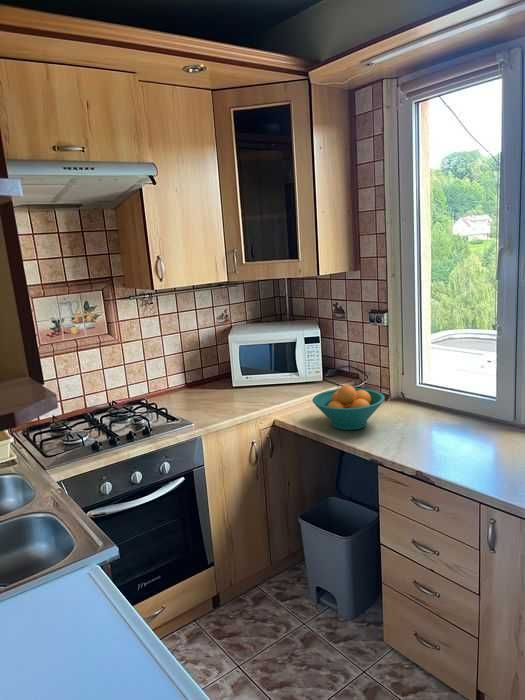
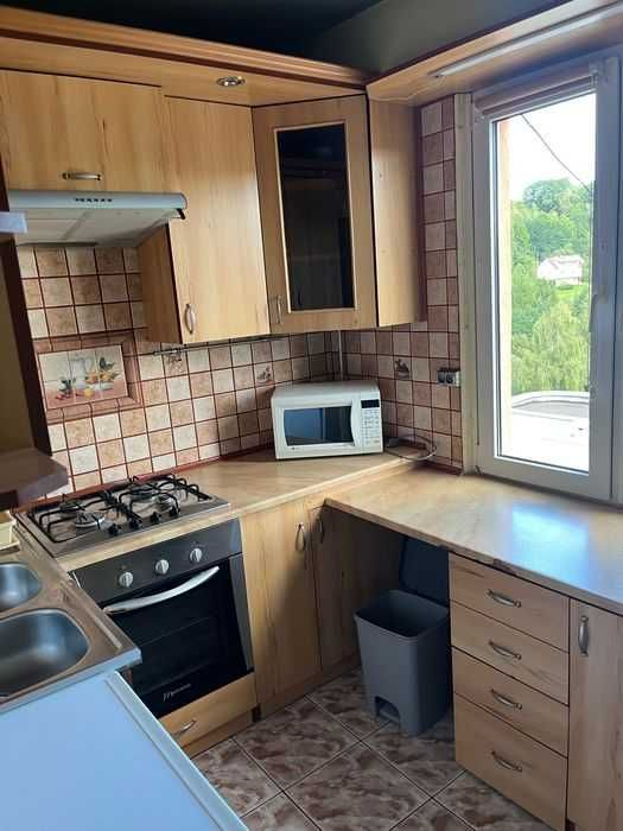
- fruit bowl (348, 405)
